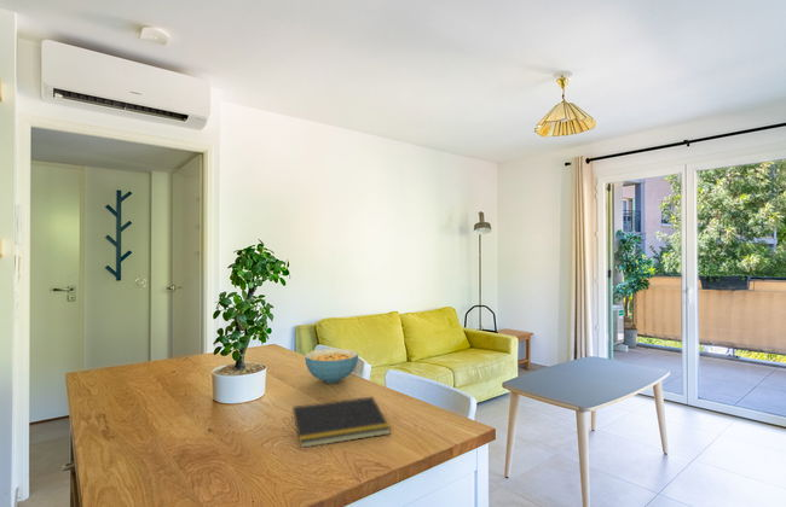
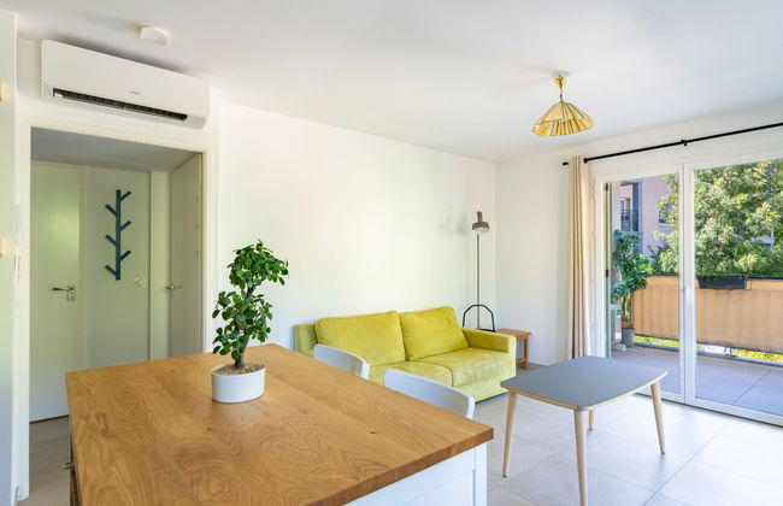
- cereal bowl (331, 367)
- notepad (340, 419)
